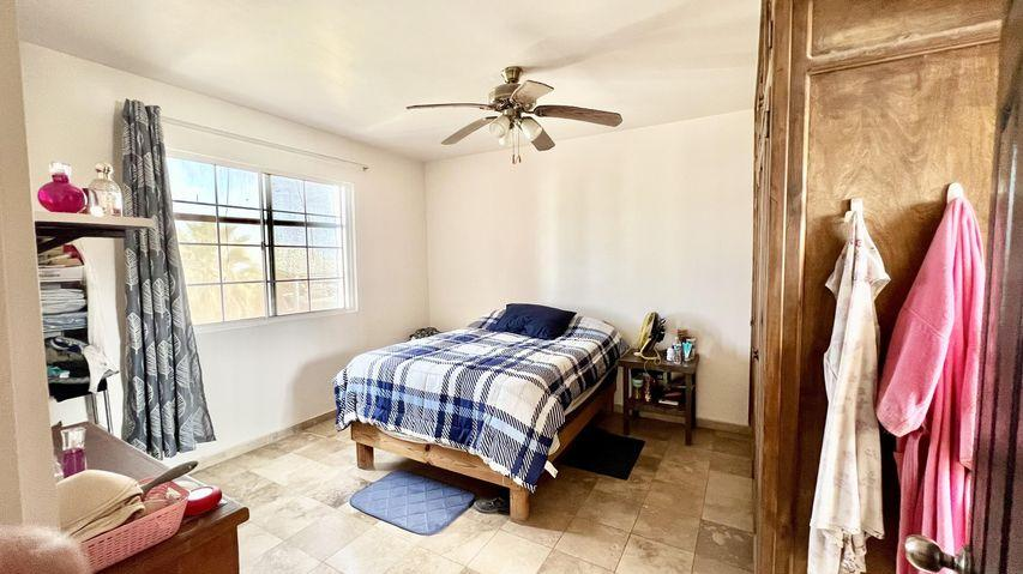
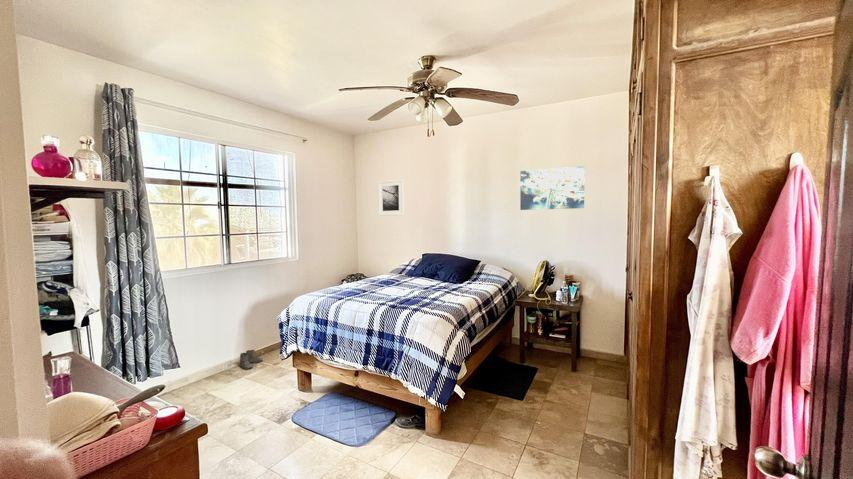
+ wall art (551, 189)
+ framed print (390, 198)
+ boots (249, 358)
